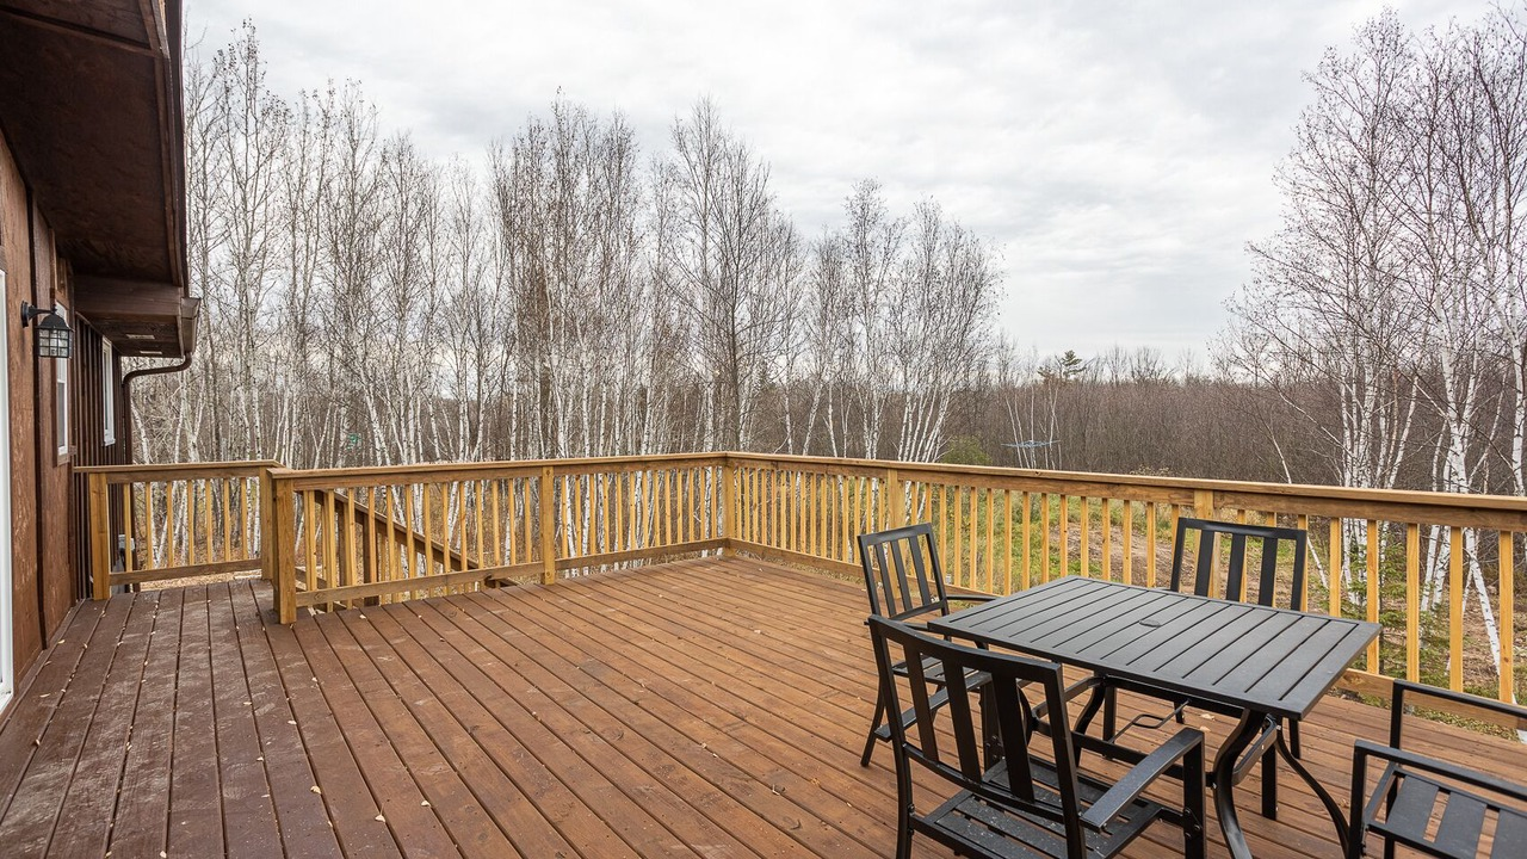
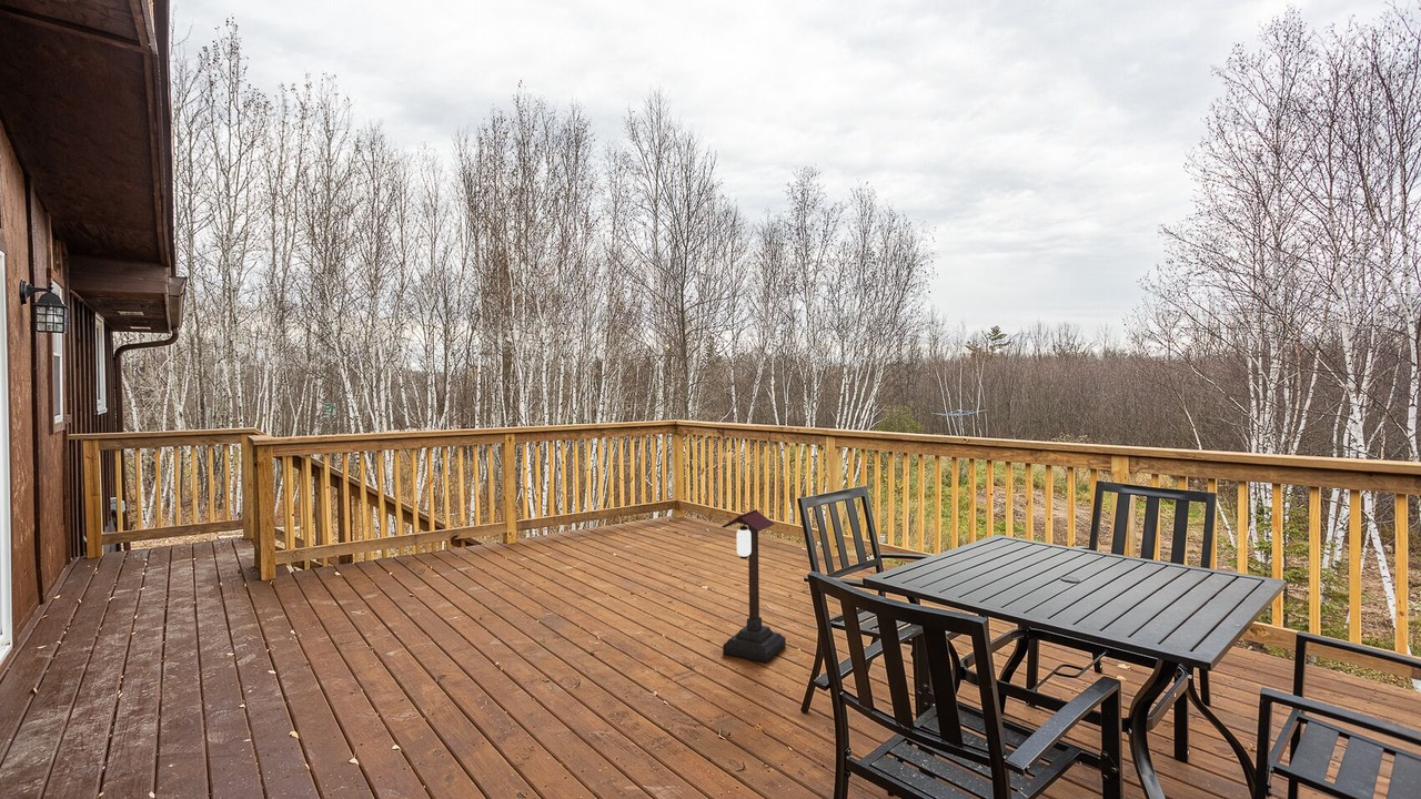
+ lantern (752, 580)
